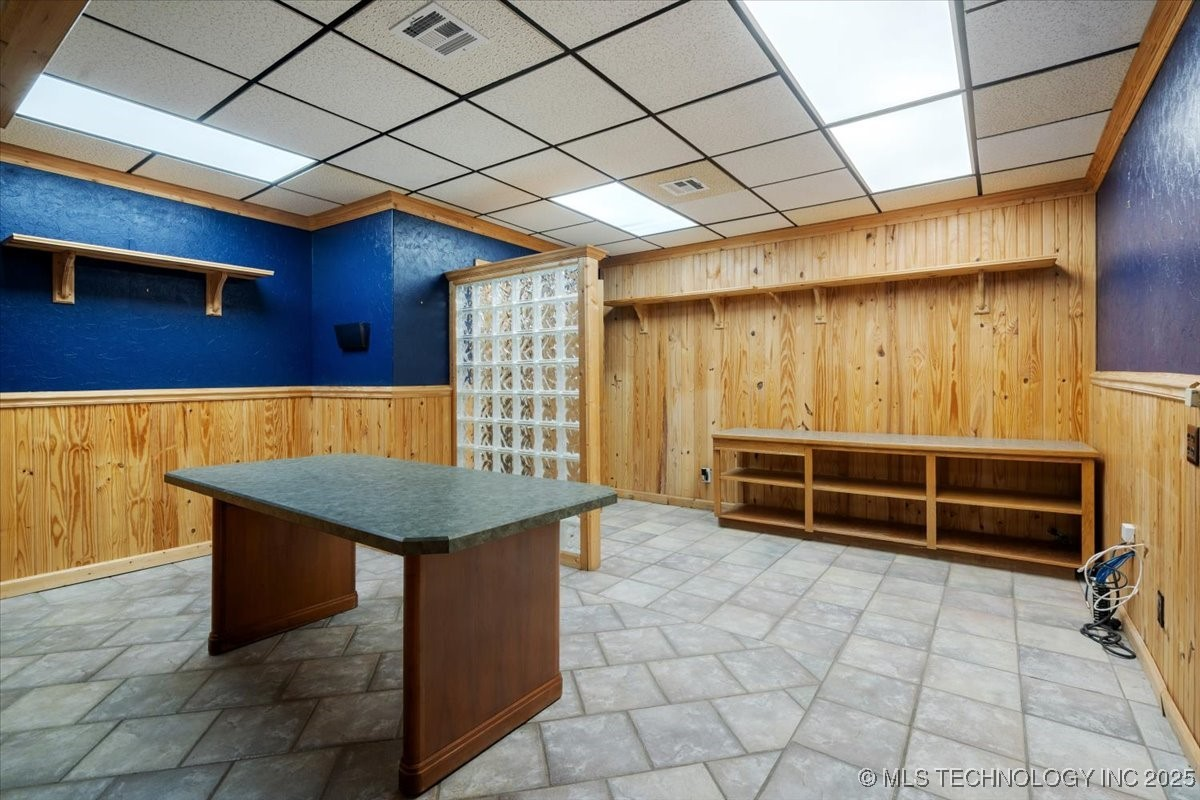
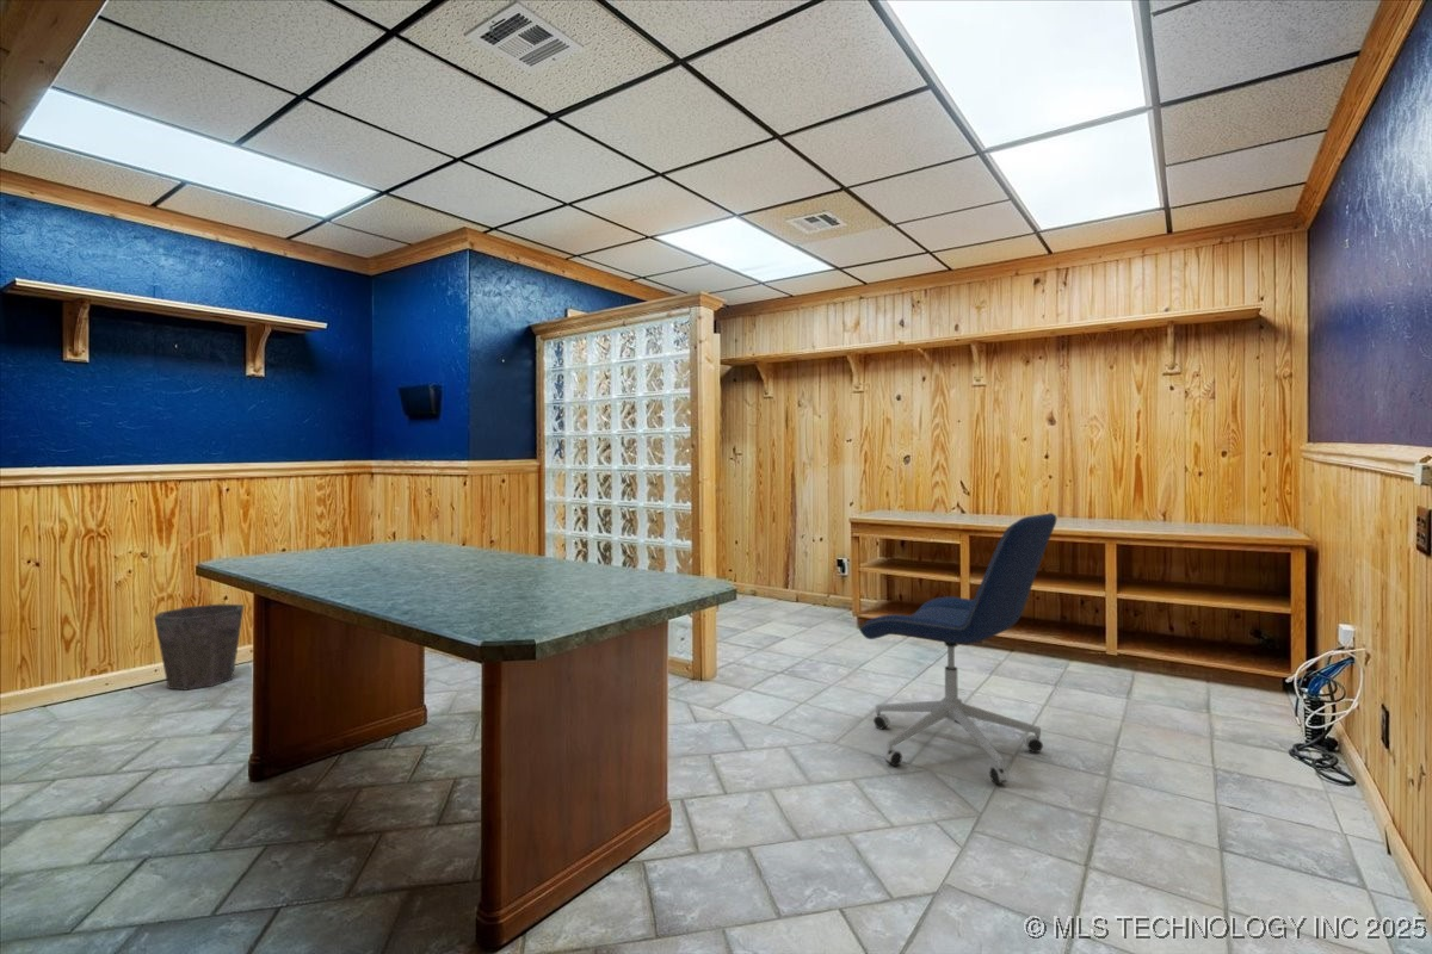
+ waste bin (200, 645)
+ office chair (952, 630)
